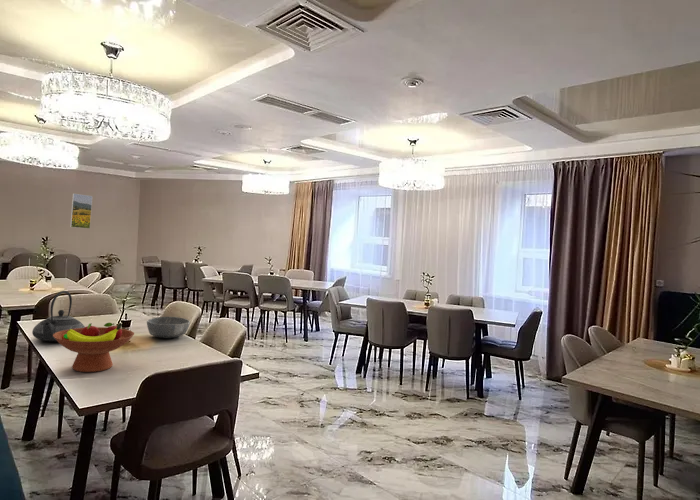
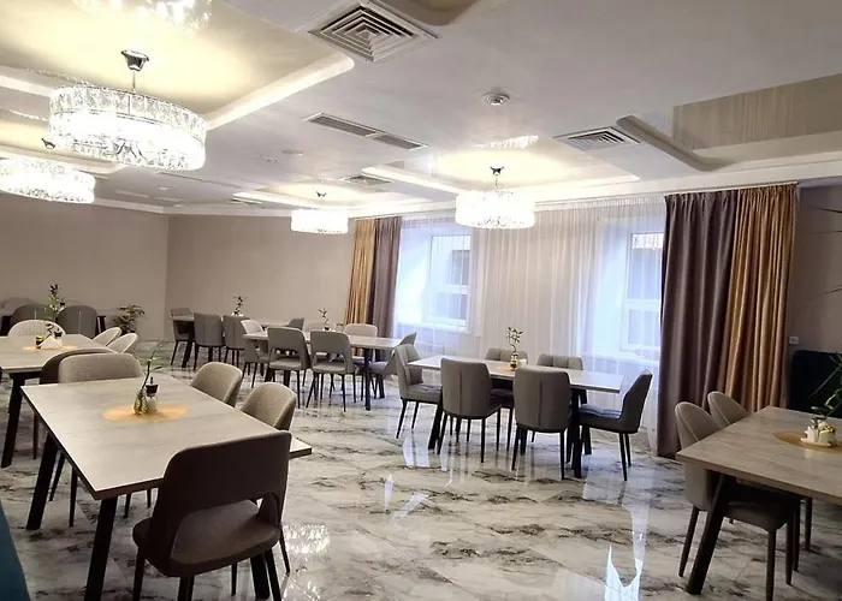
- bowl (168, 328)
- fruit bowl (94, 344)
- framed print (81, 211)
- teapot (59, 315)
